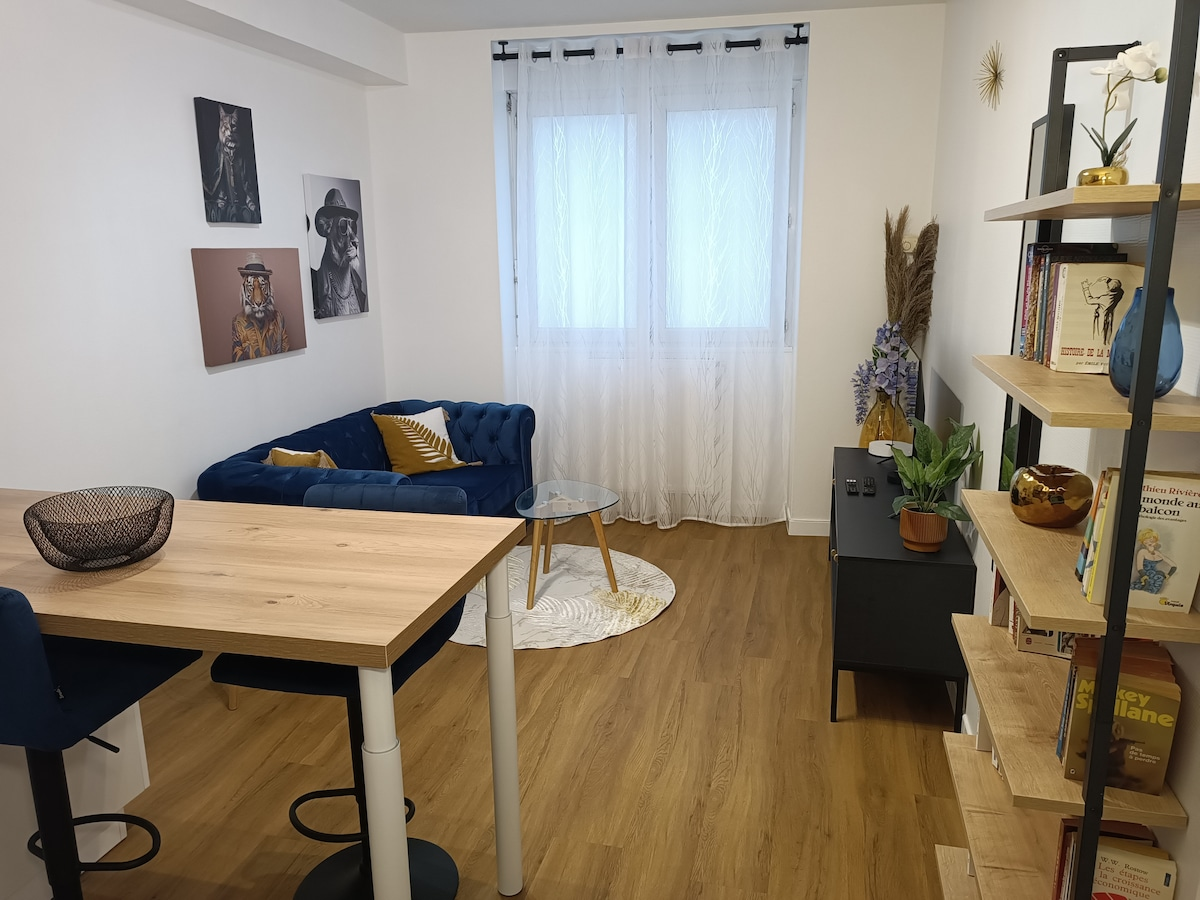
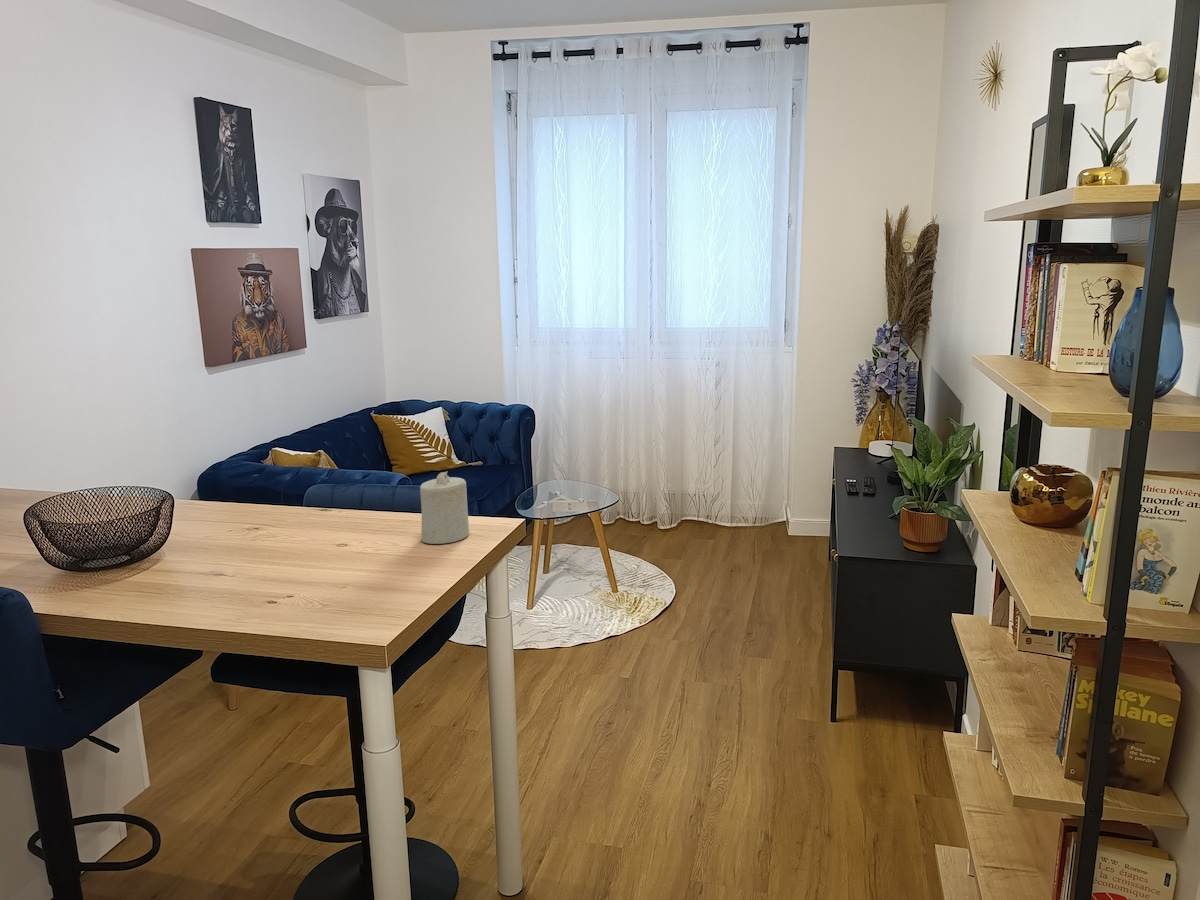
+ candle (444, 504)
